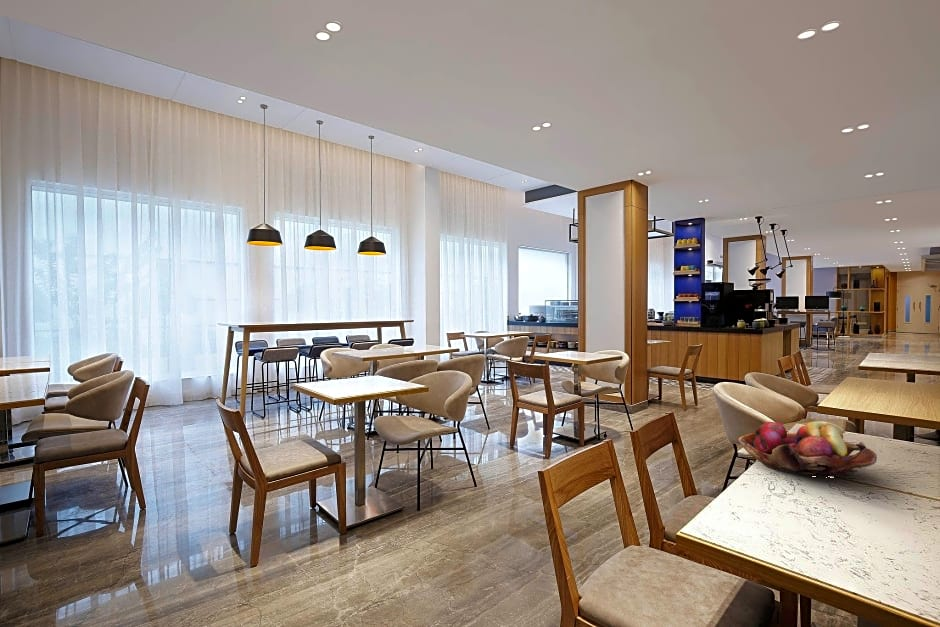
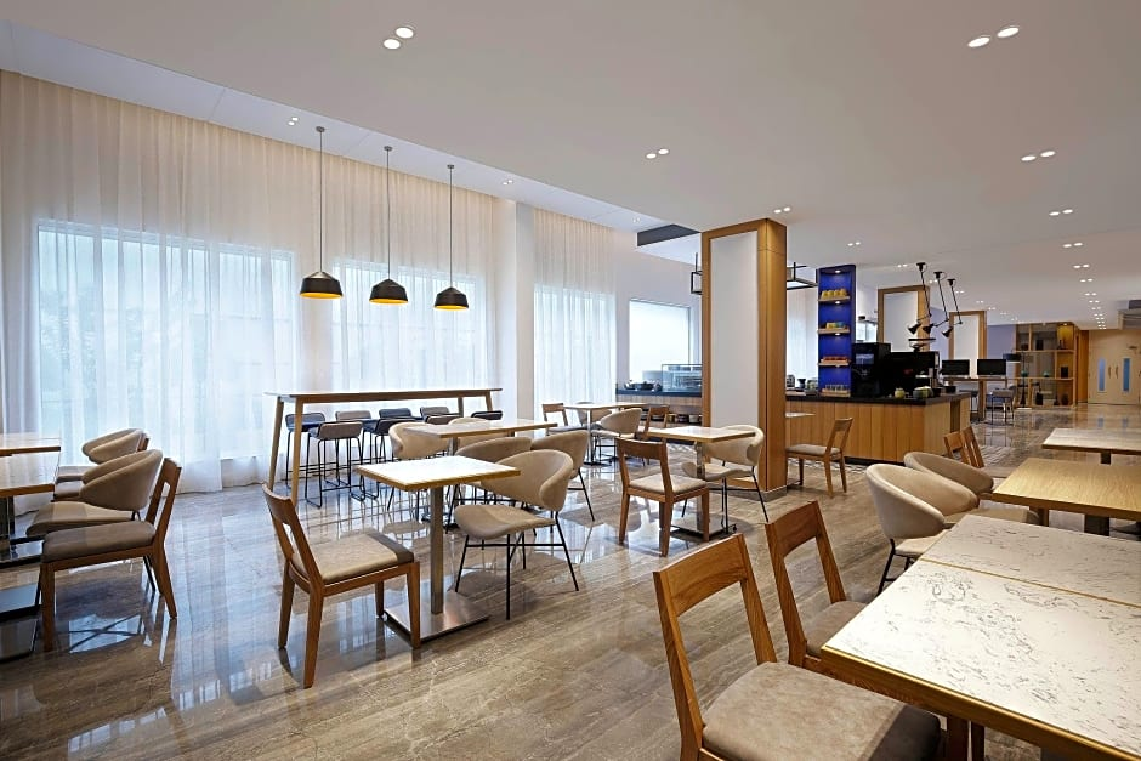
- fruit basket (806, 445)
